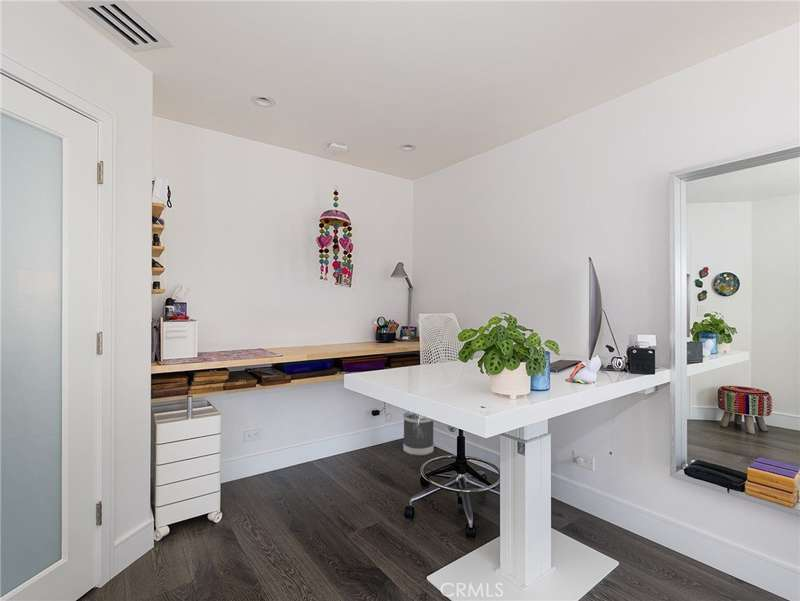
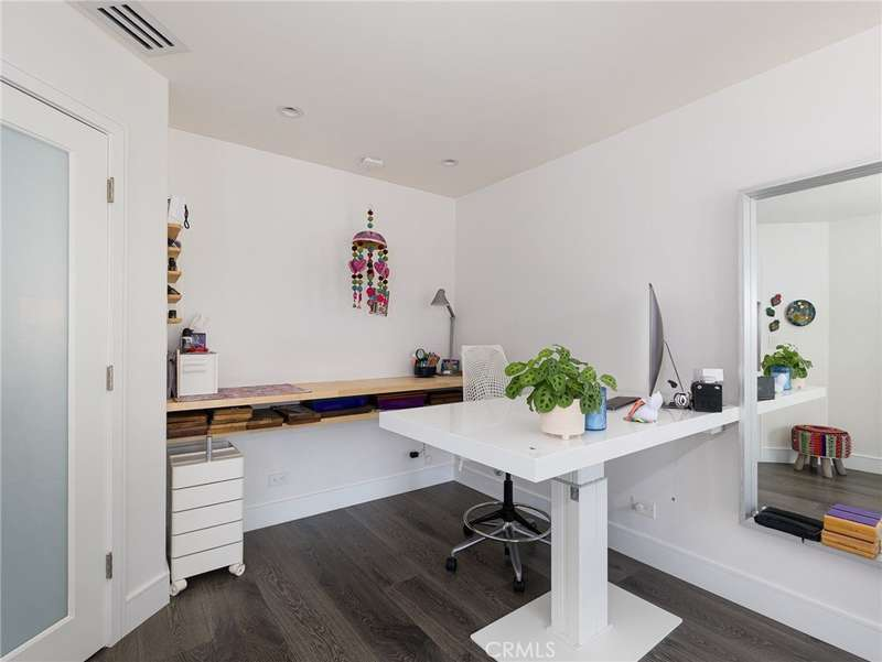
- wastebasket (418, 432)
